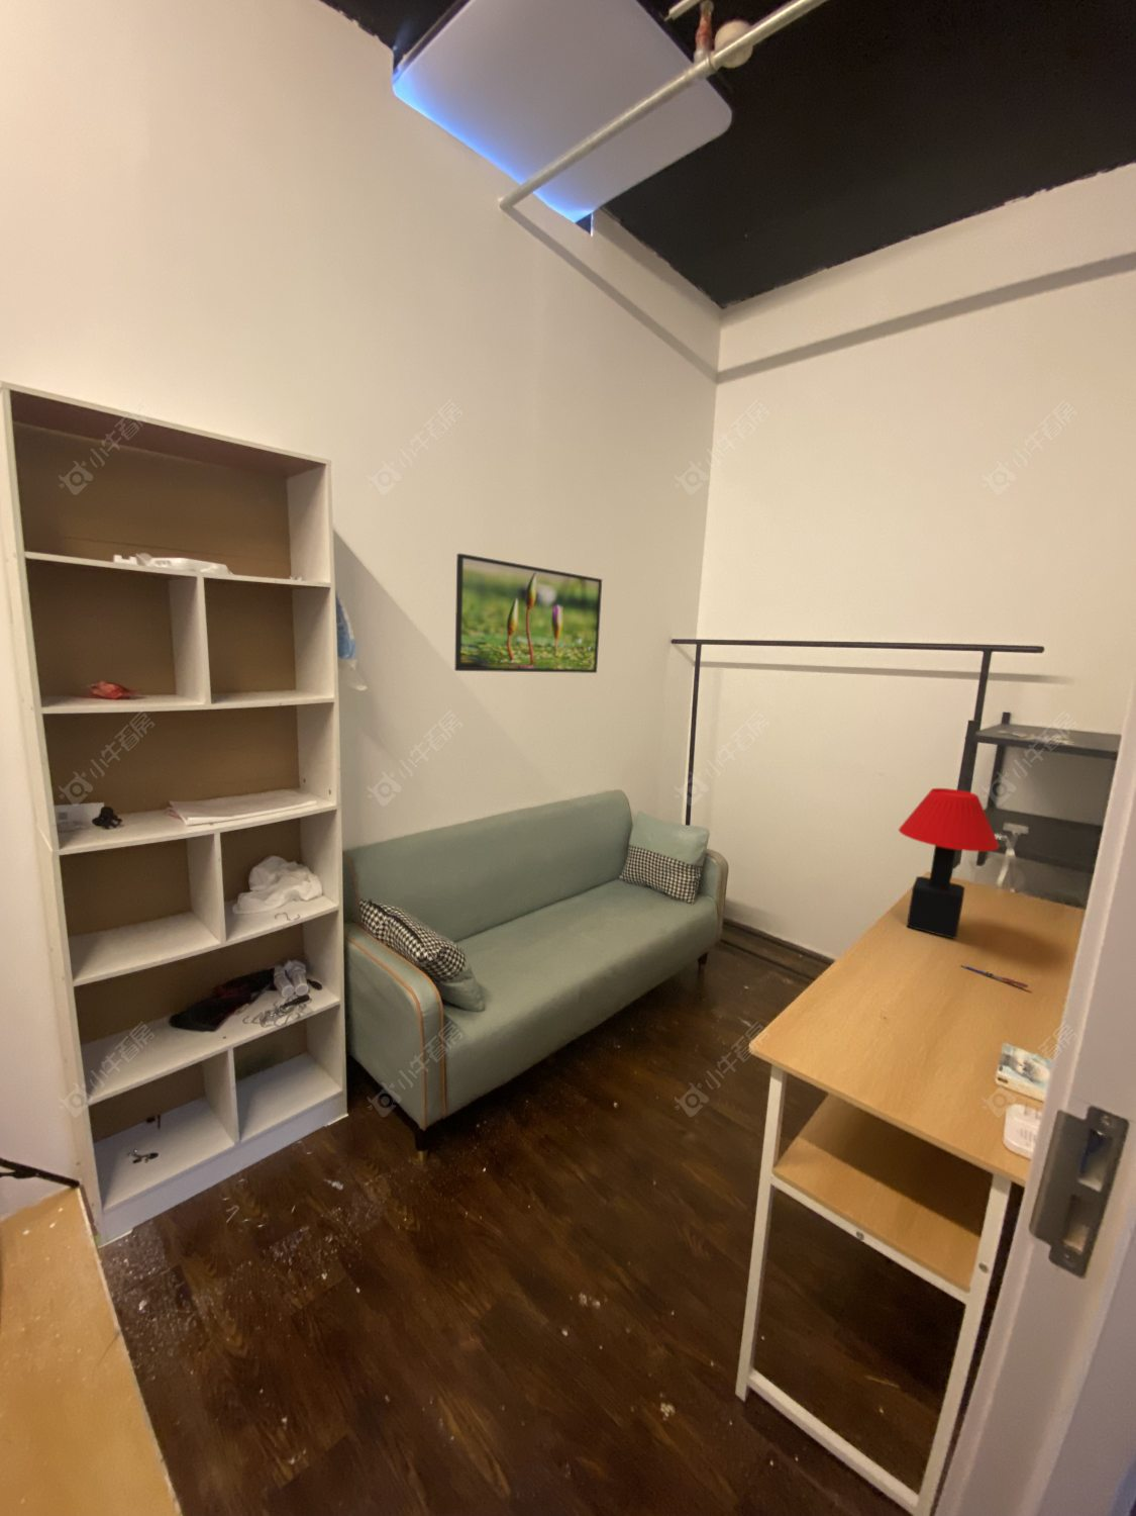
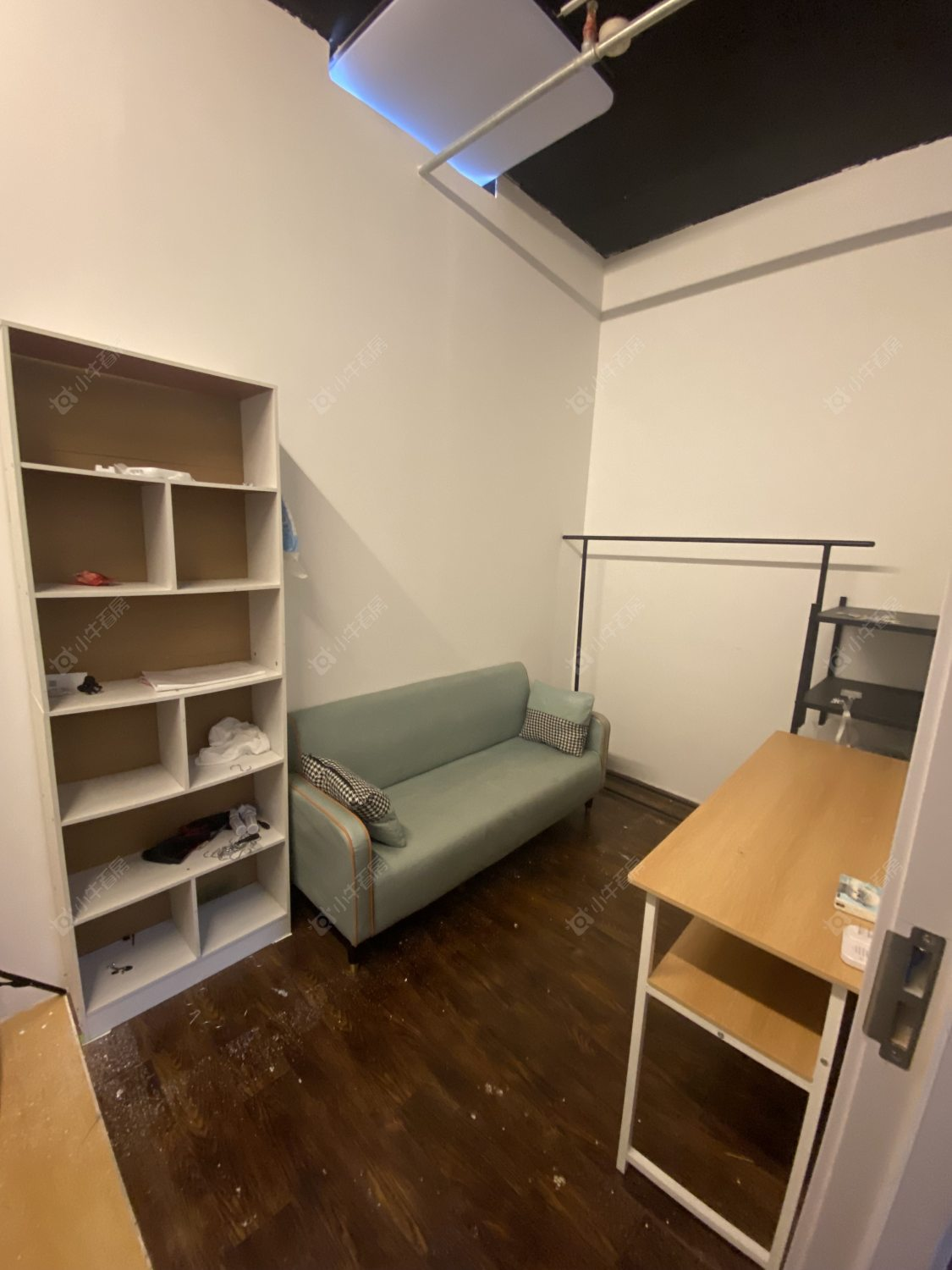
- pen (993, 974)
- table lamp (943, 861)
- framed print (535, 621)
